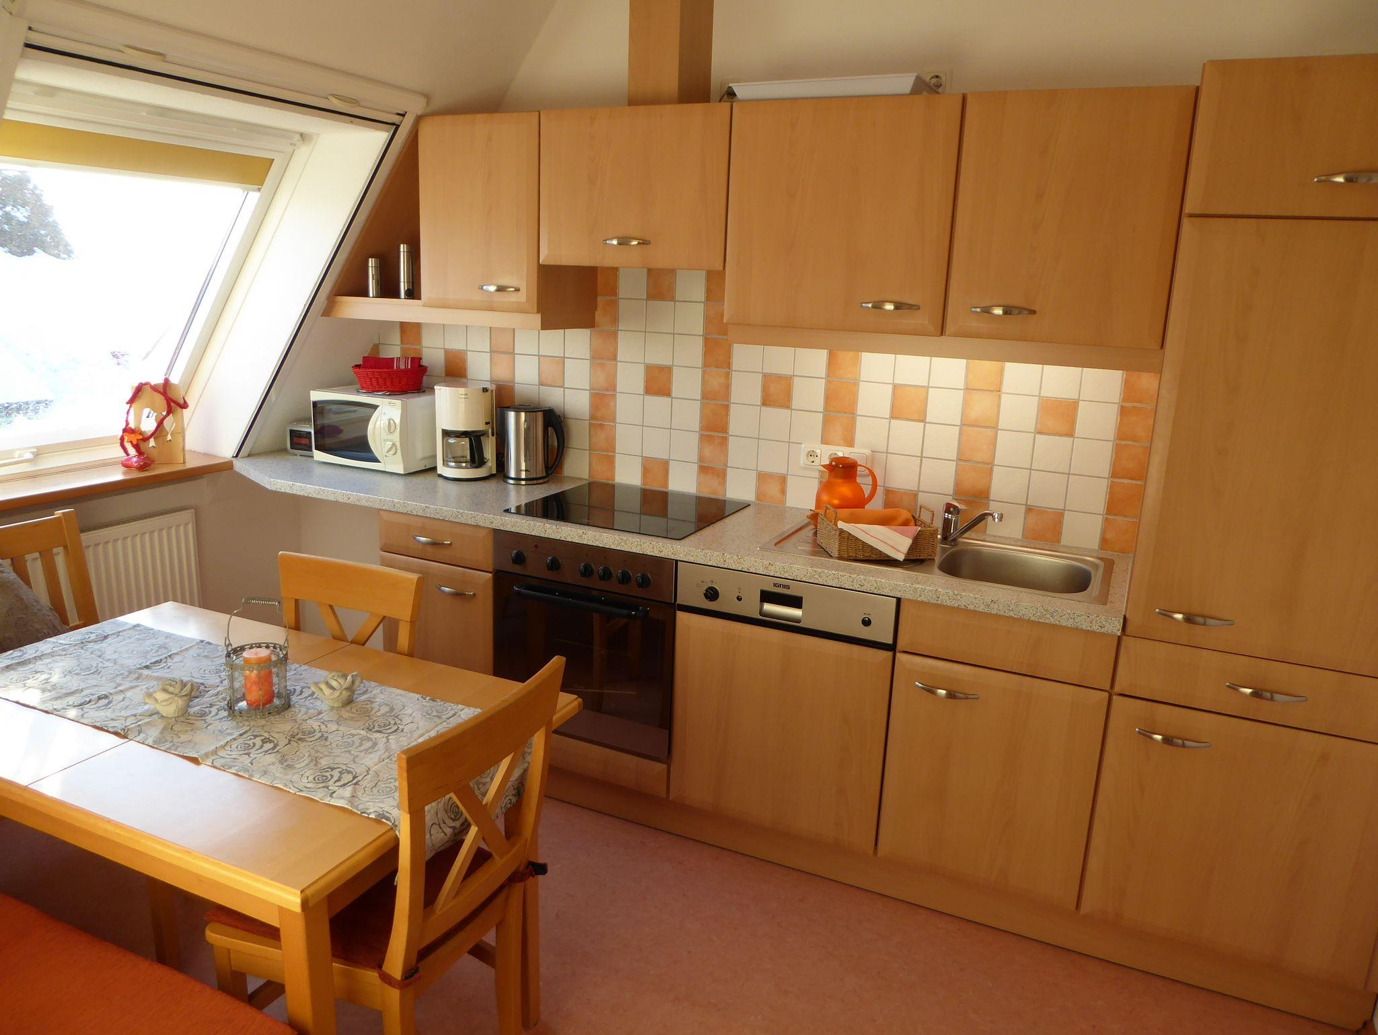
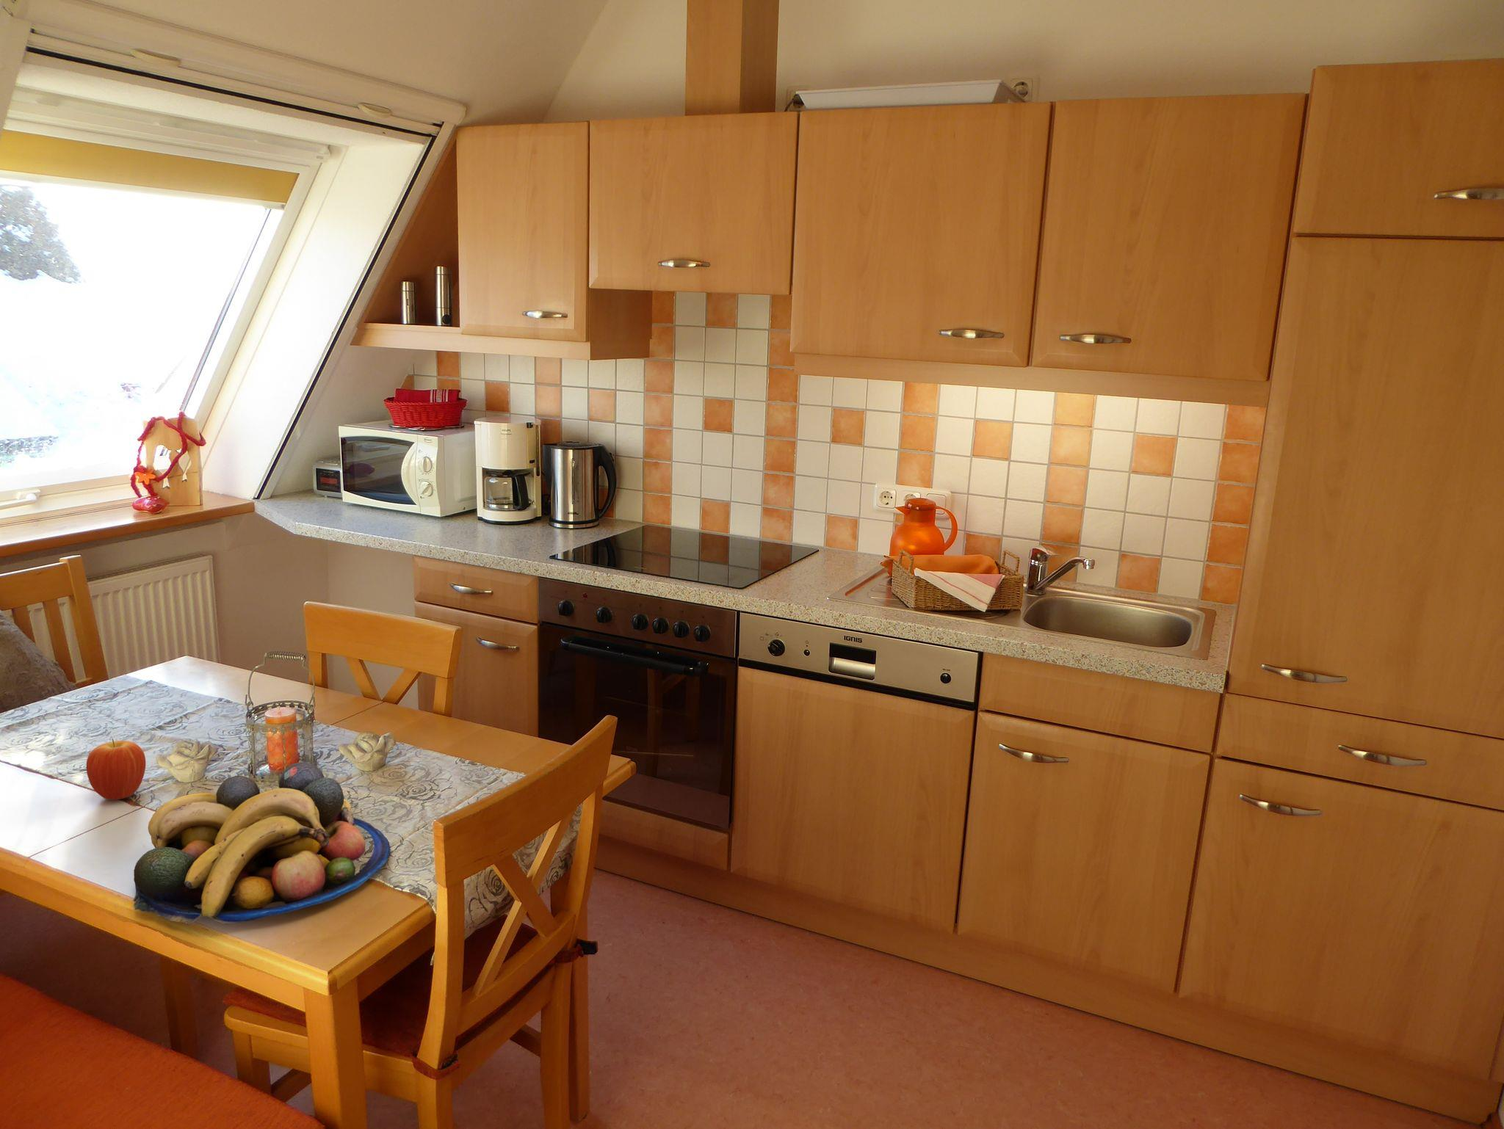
+ fruit bowl (267, 825)
+ fruit (116, 767)
